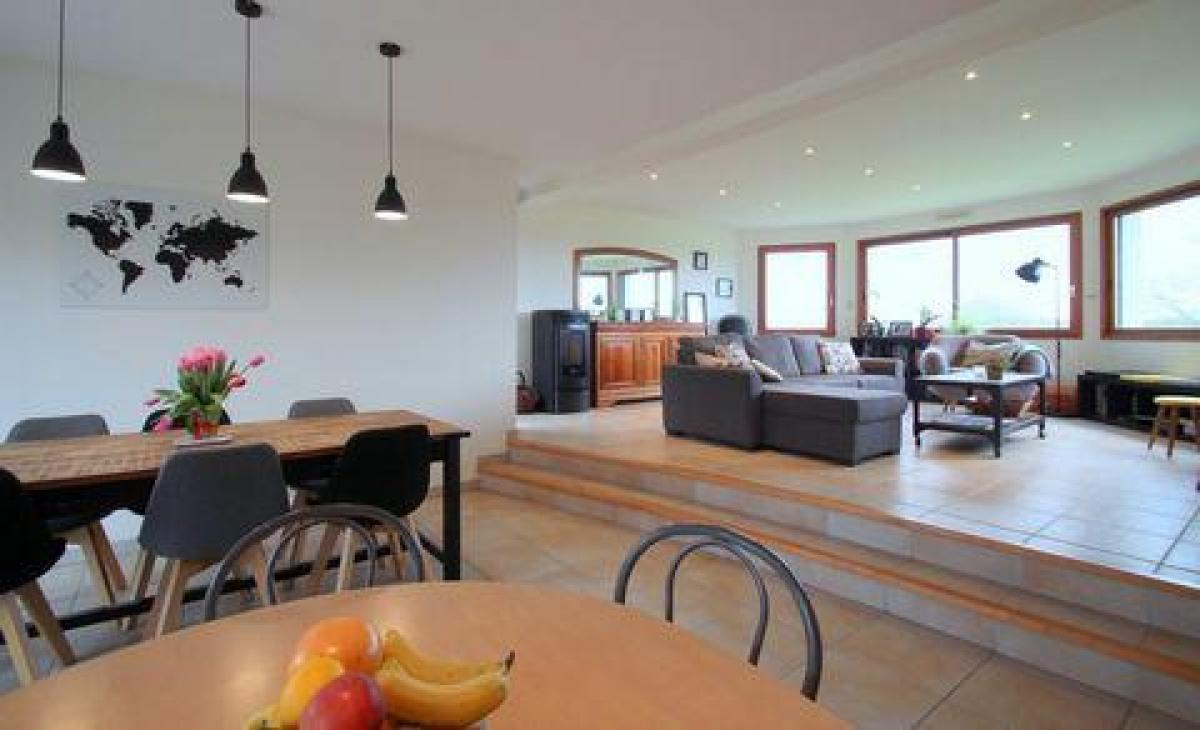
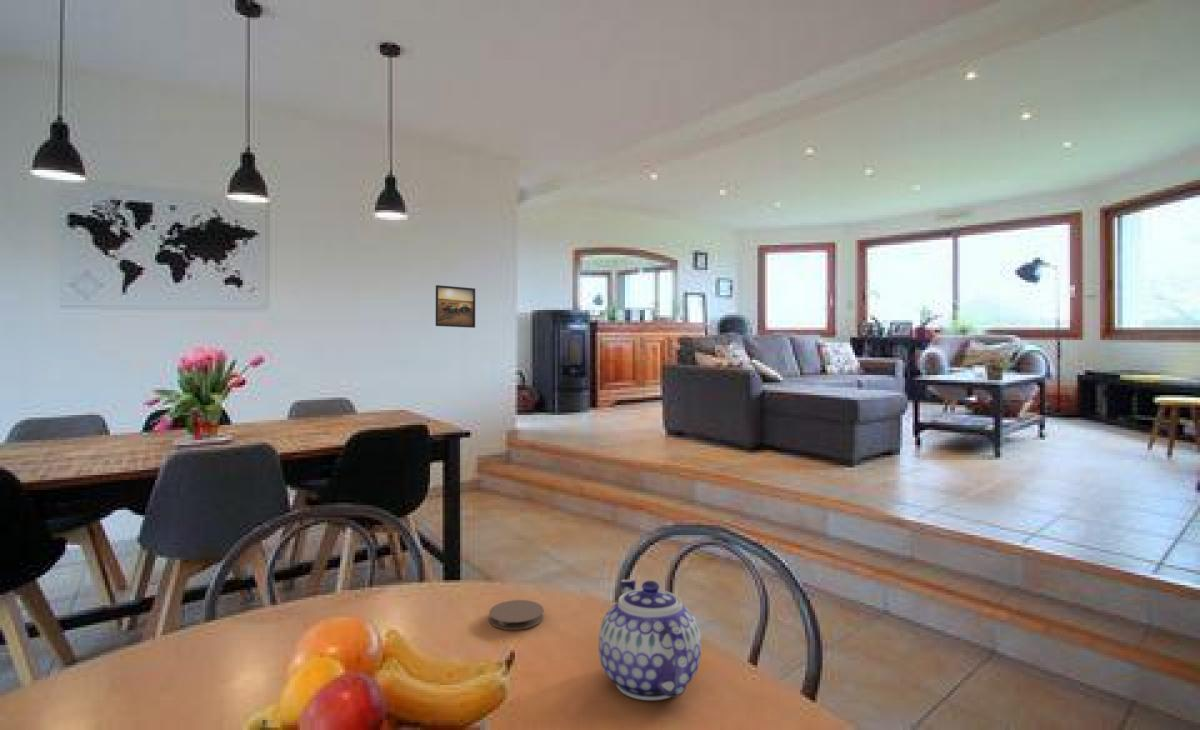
+ teapot (649, 632)
+ coaster (516, 614)
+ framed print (455, 306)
